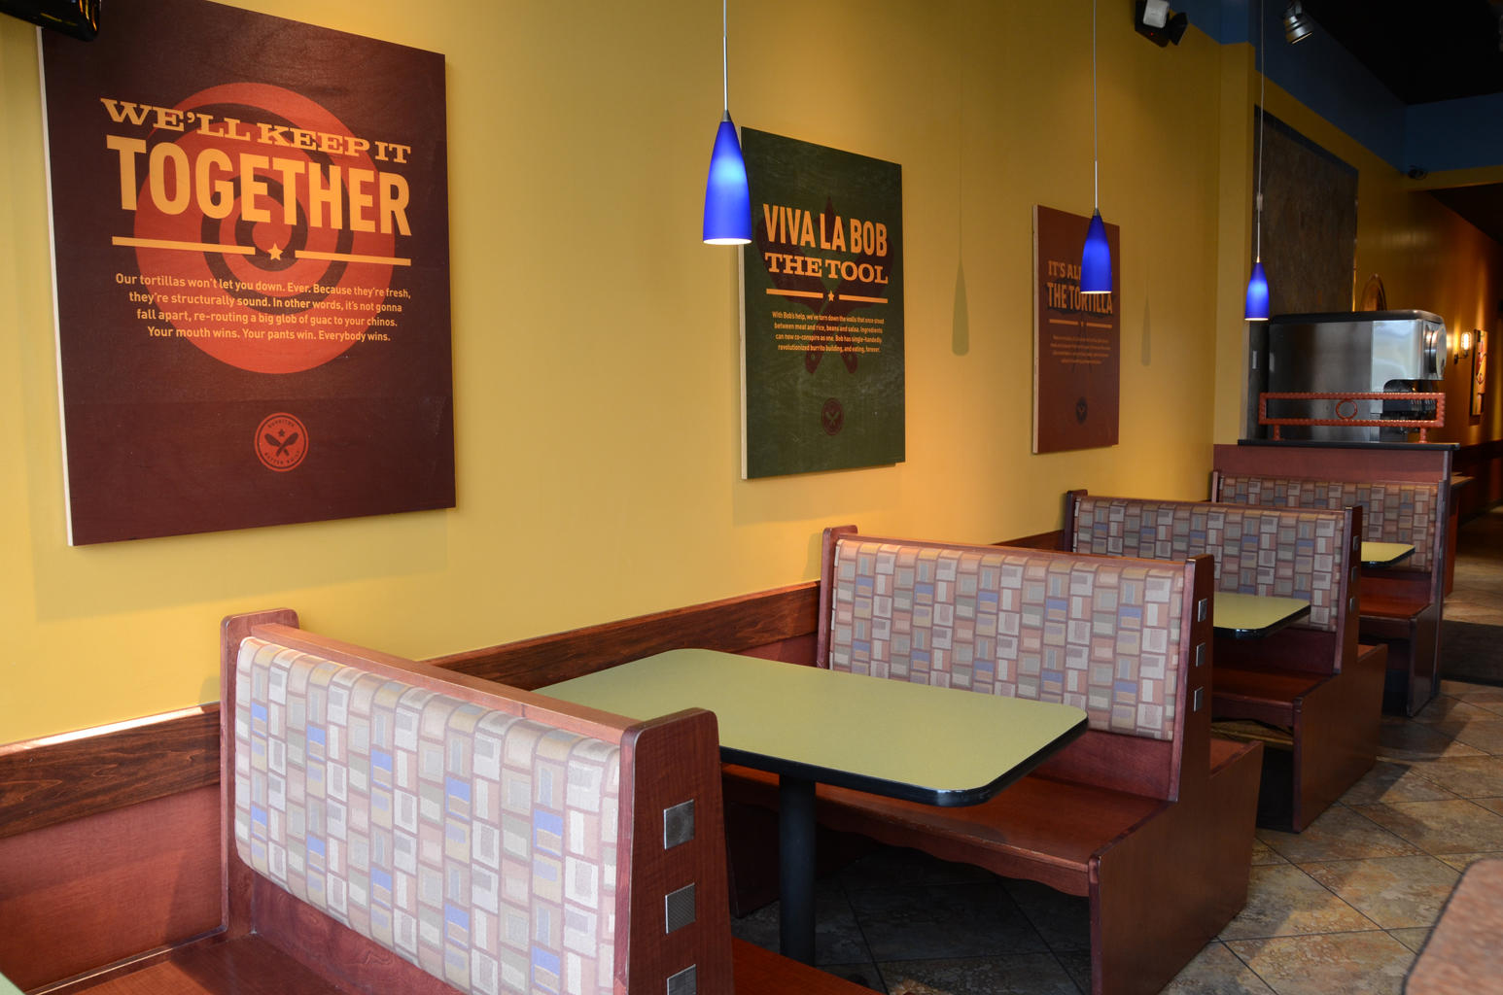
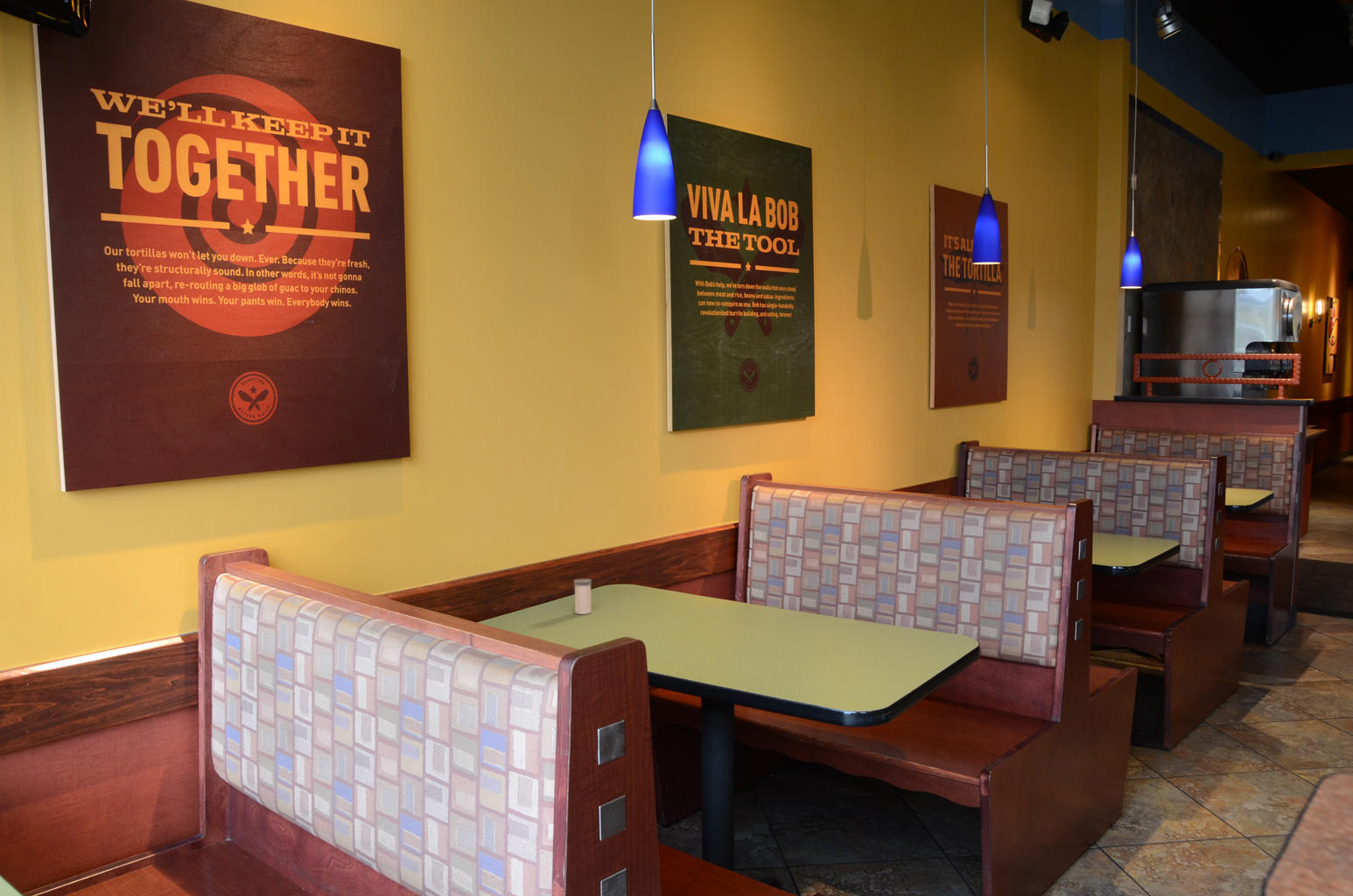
+ salt shaker (583, 596)
